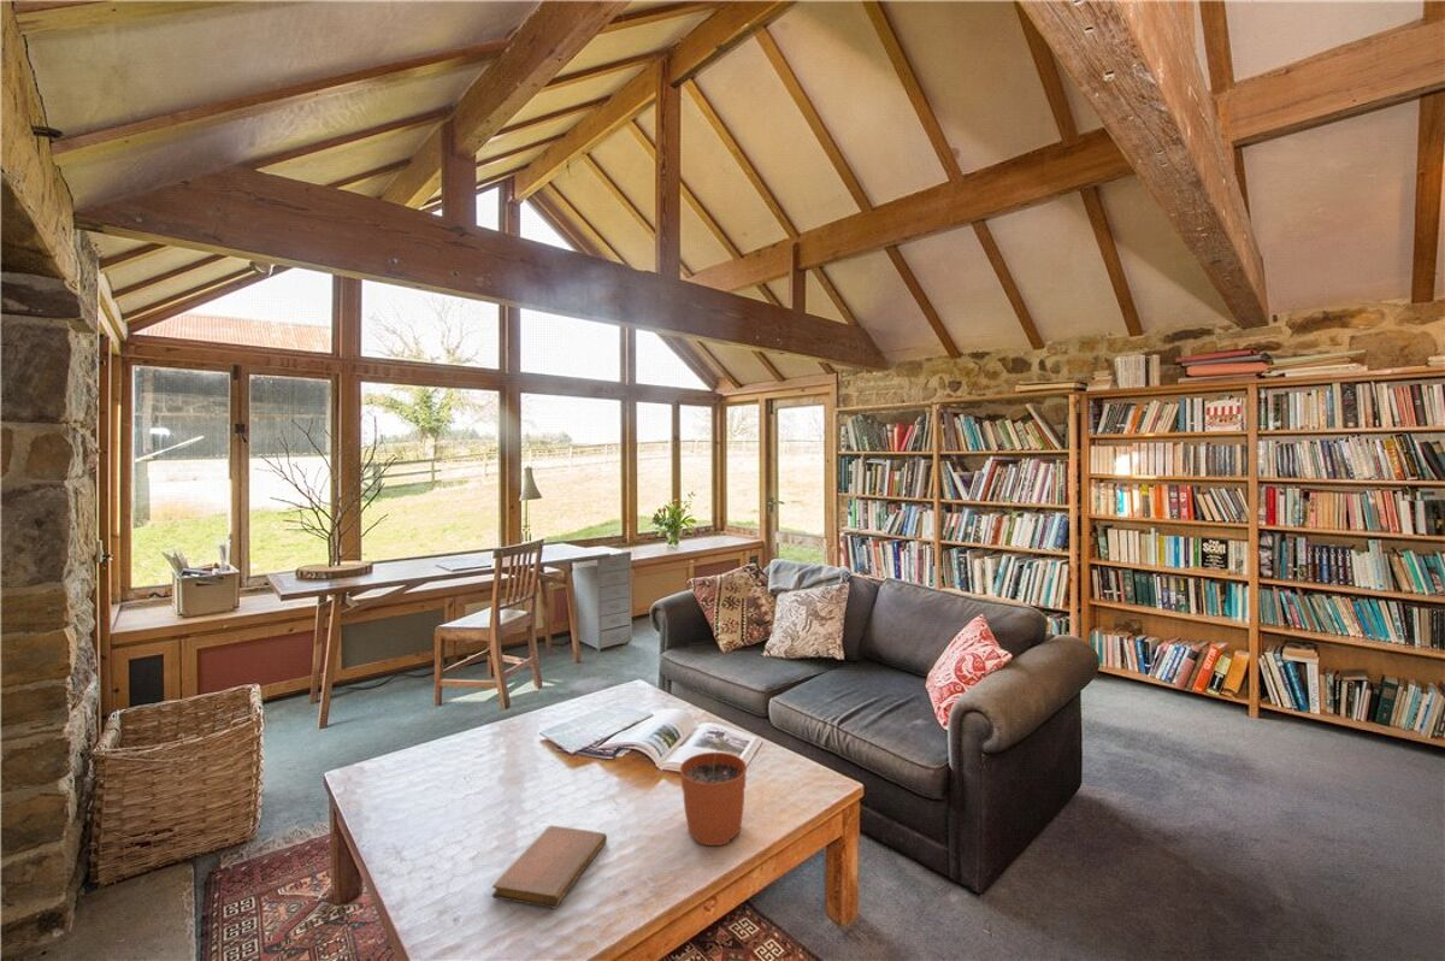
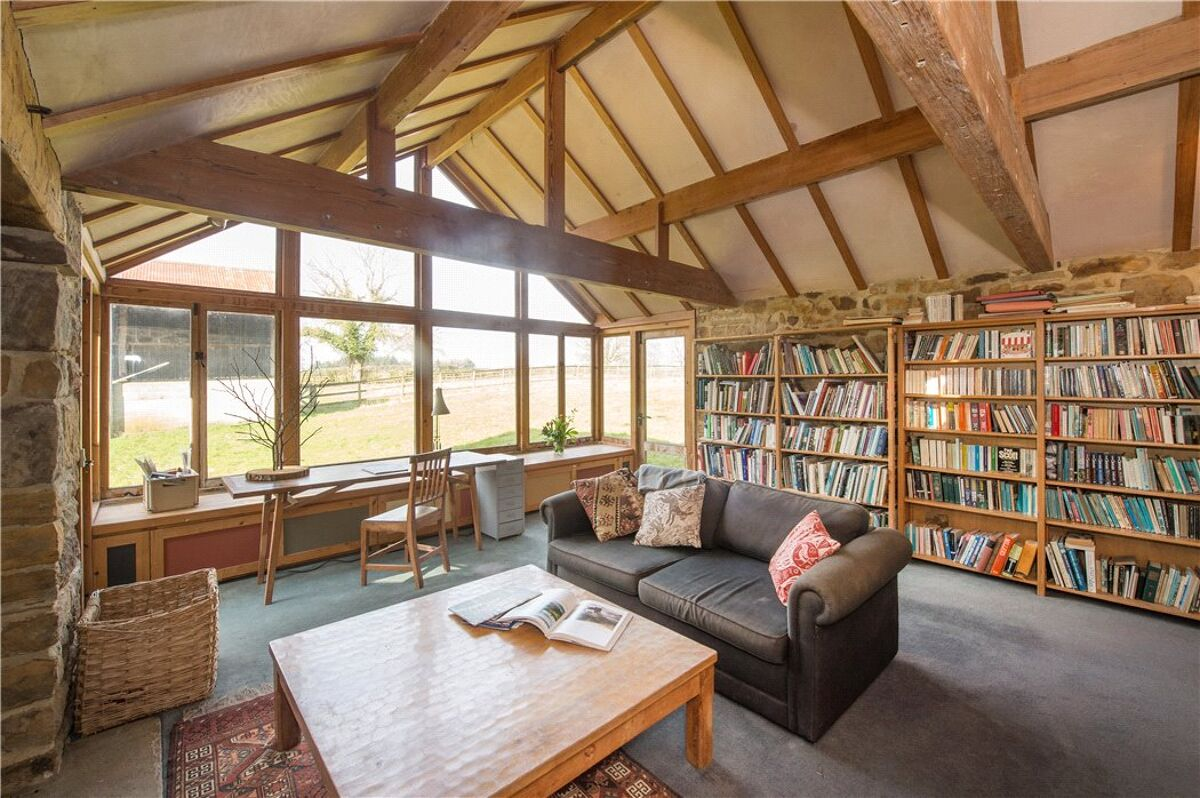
- notebook (553, 862)
- plant pot (713, 782)
